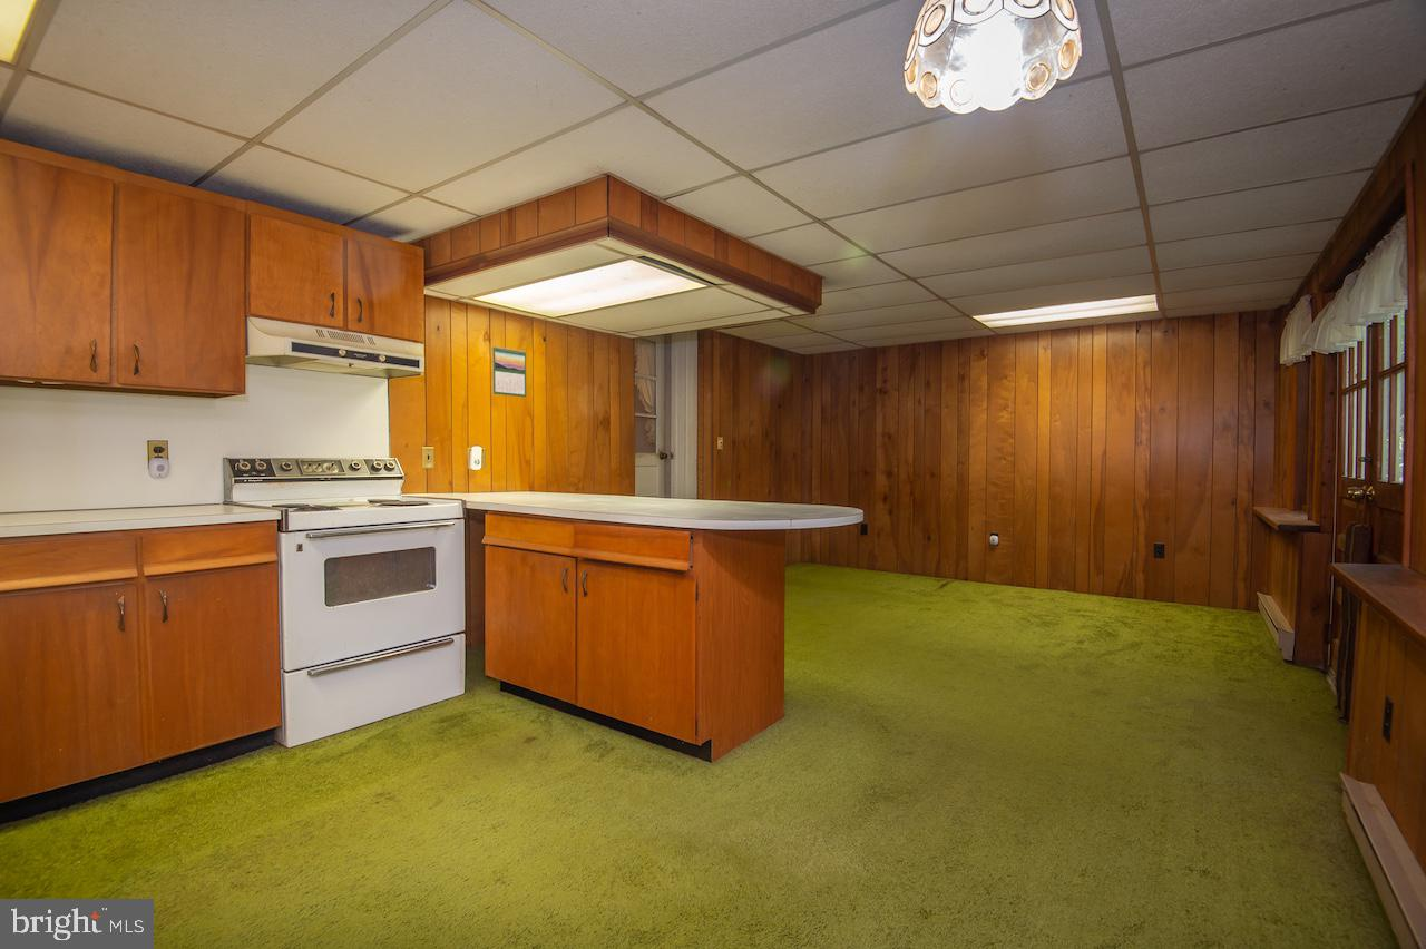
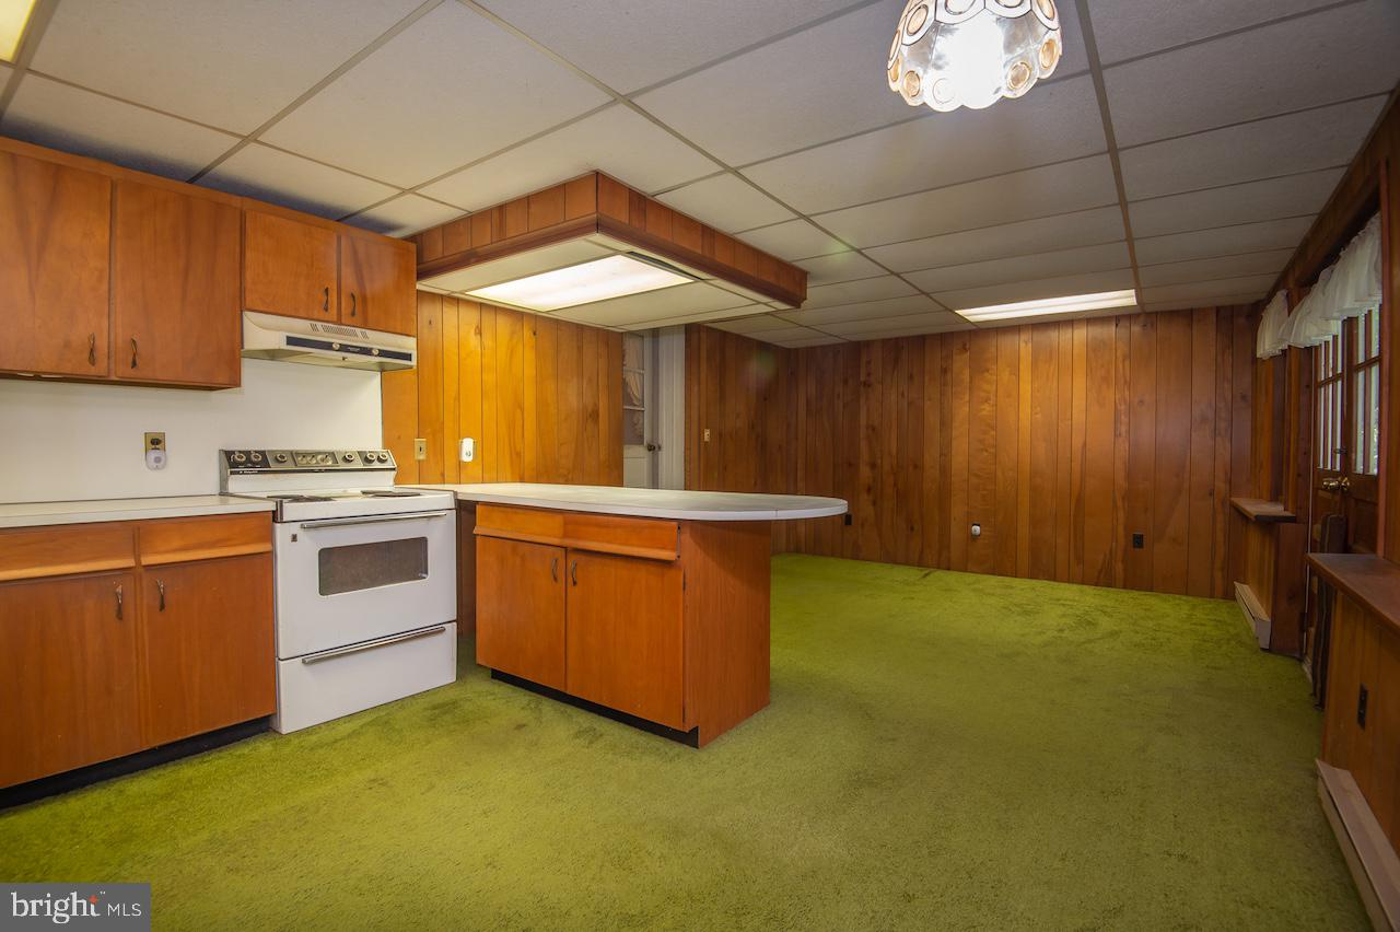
- calendar (509, 371)
